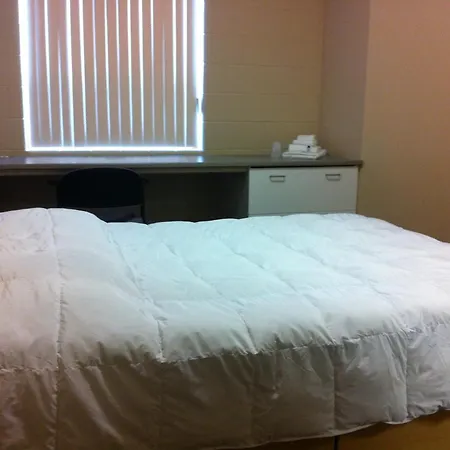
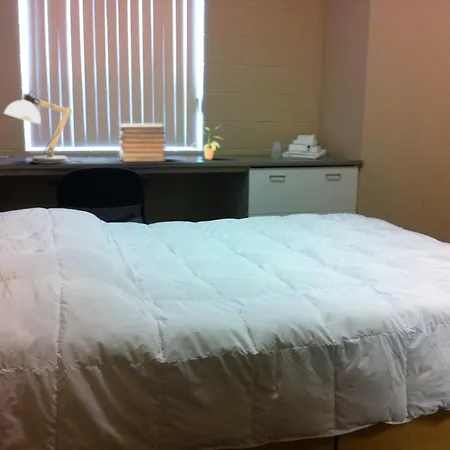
+ potted plant (208, 138)
+ book stack (142, 142)
+ desk lamp (40, 123)
